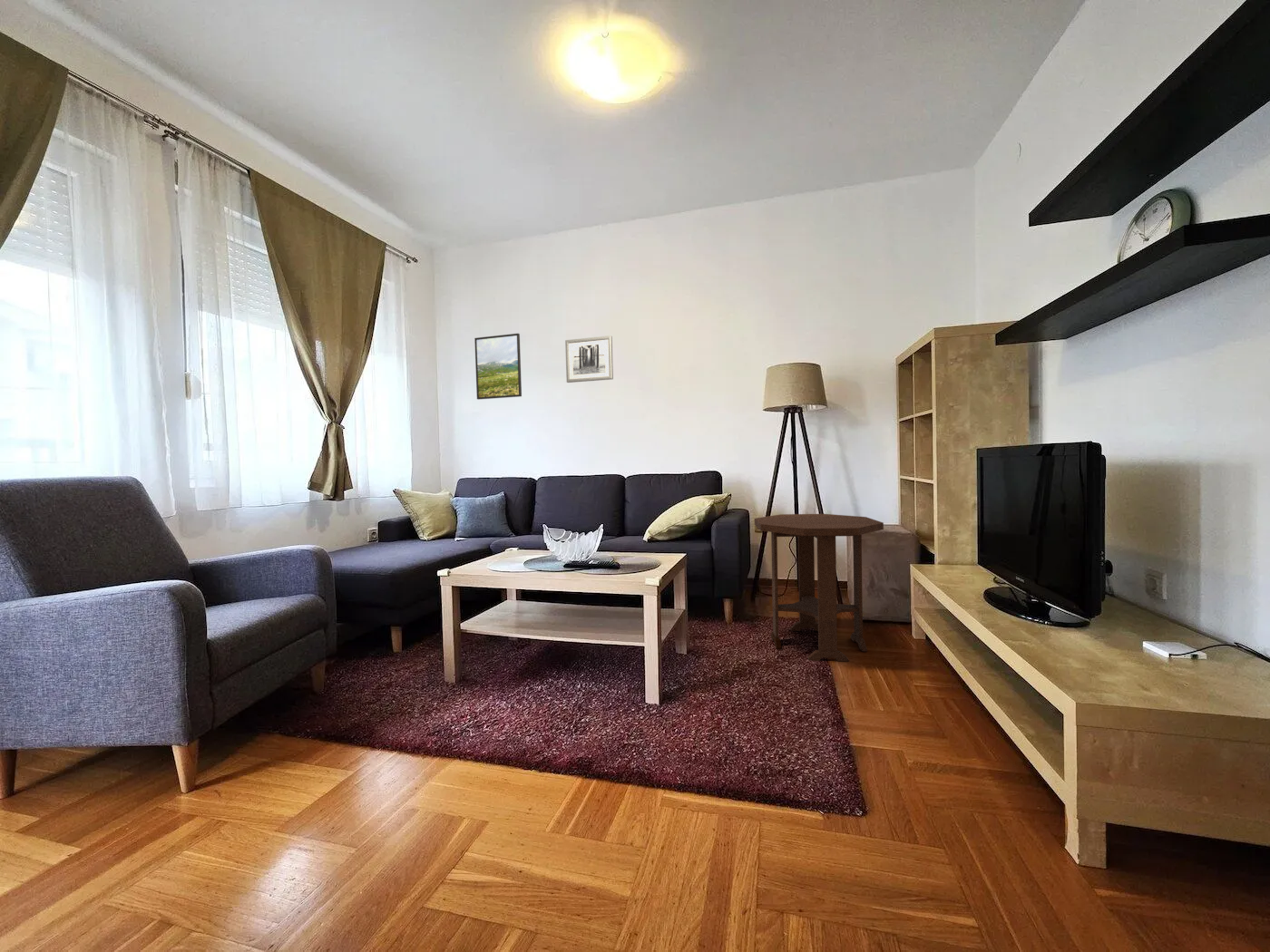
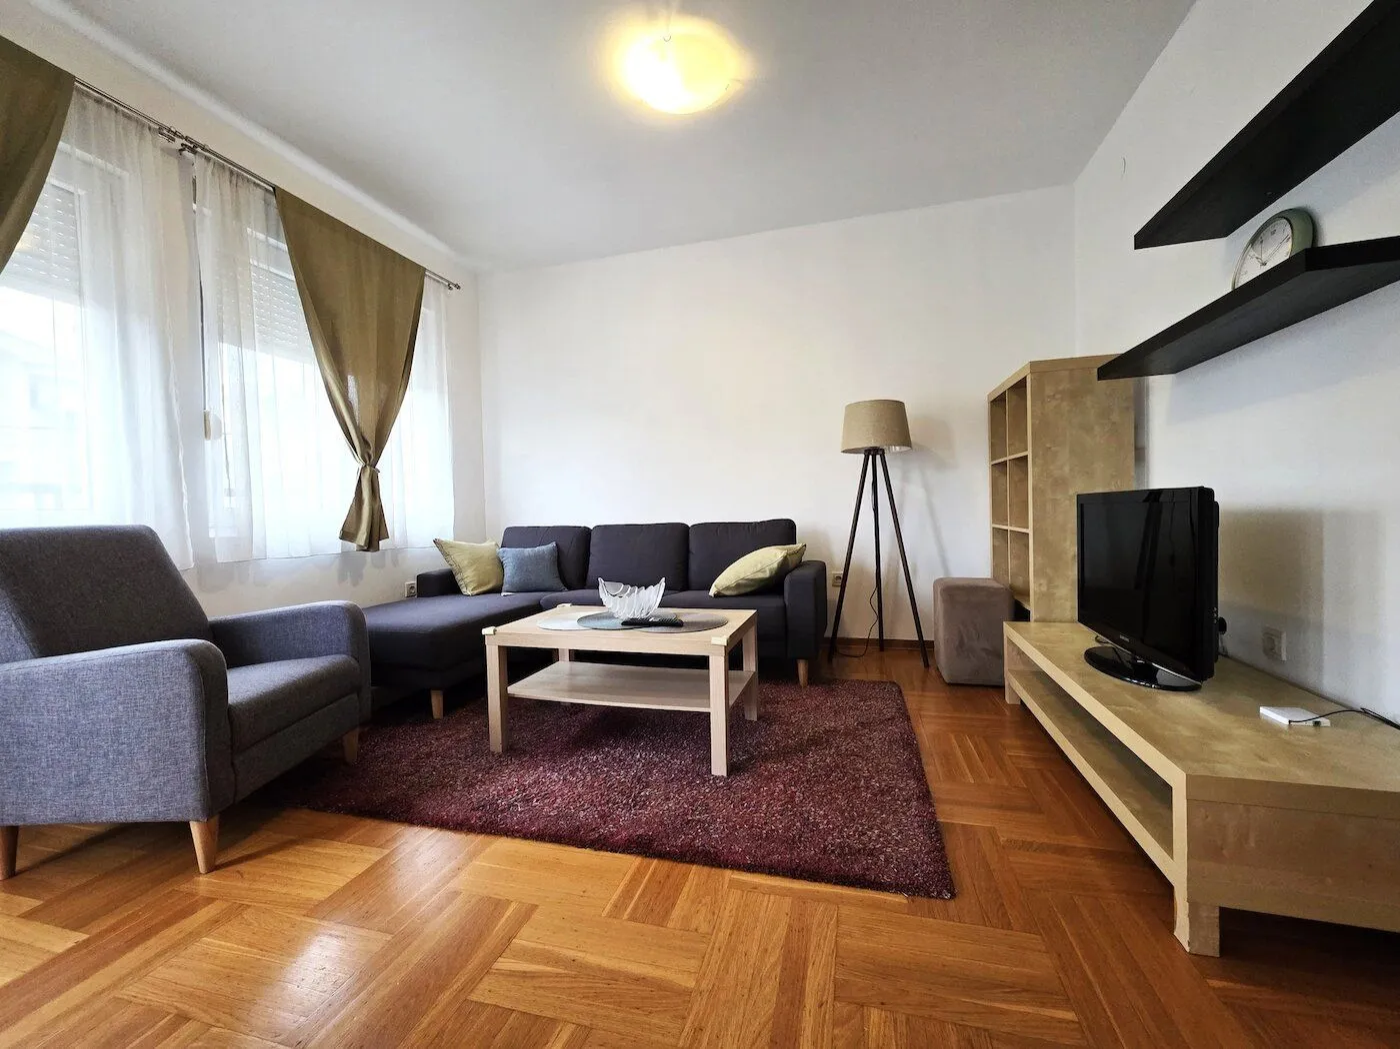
- wall art (589, 359)
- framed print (497, 366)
- side table (817, 582)
